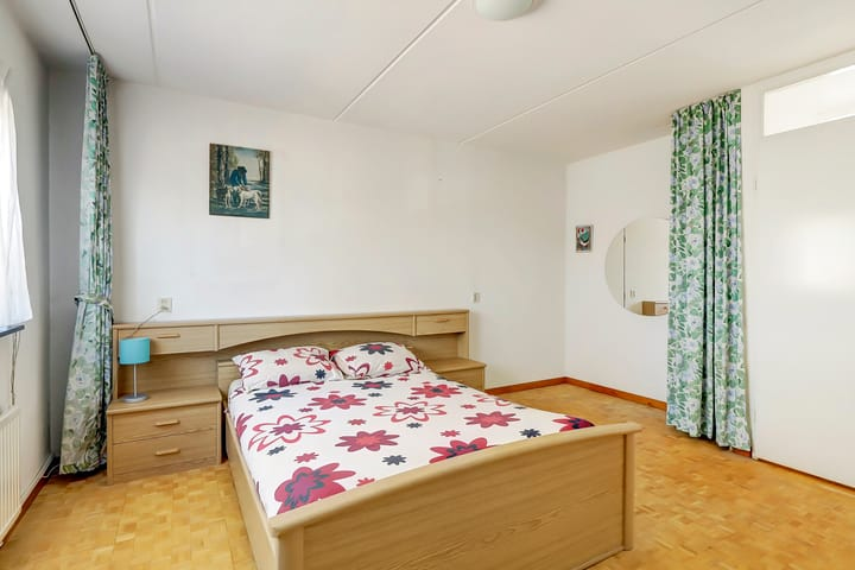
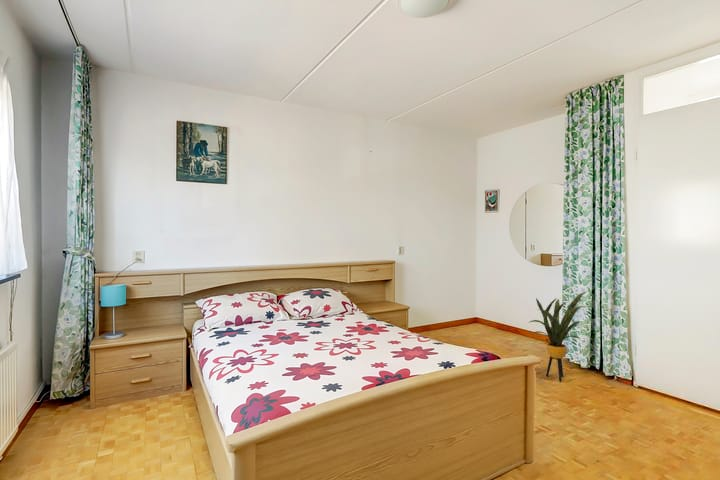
+ house plant (562, 336)
